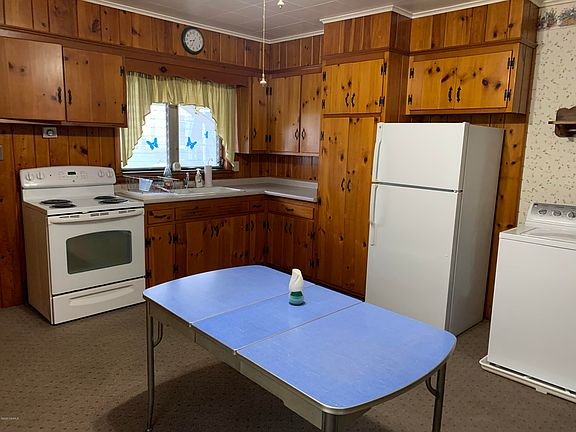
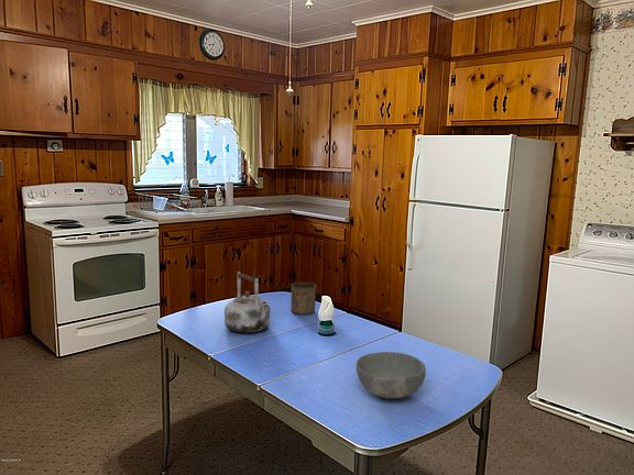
+ bowl (390, 378)
+ cup (303, 298)
+ kettle (250, 302)
